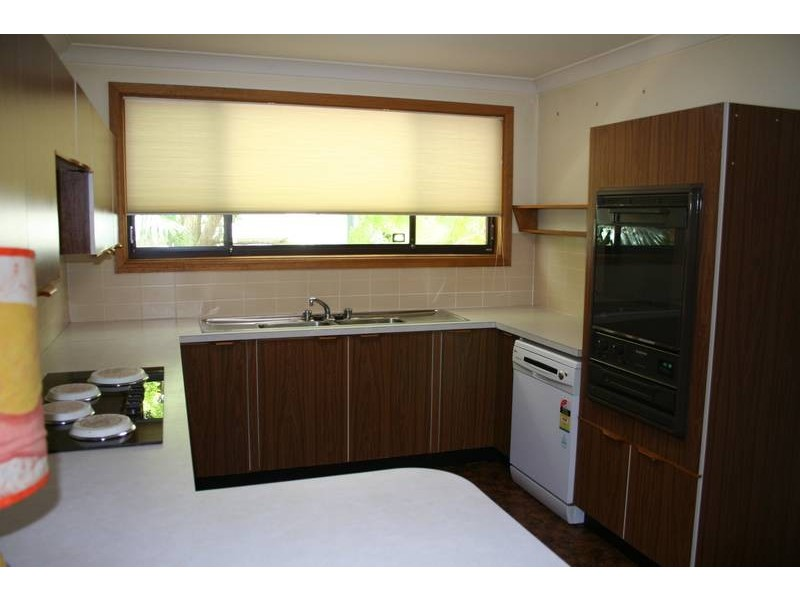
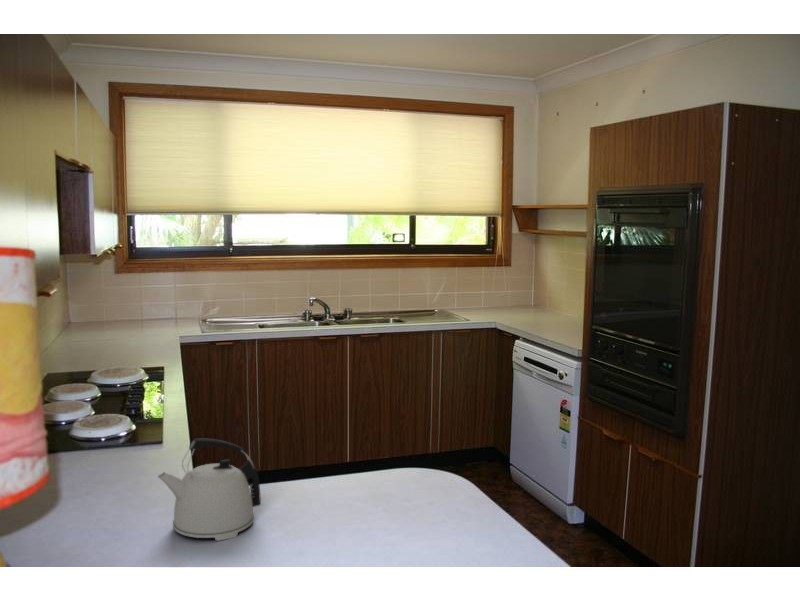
+ kettle (211, 481)
